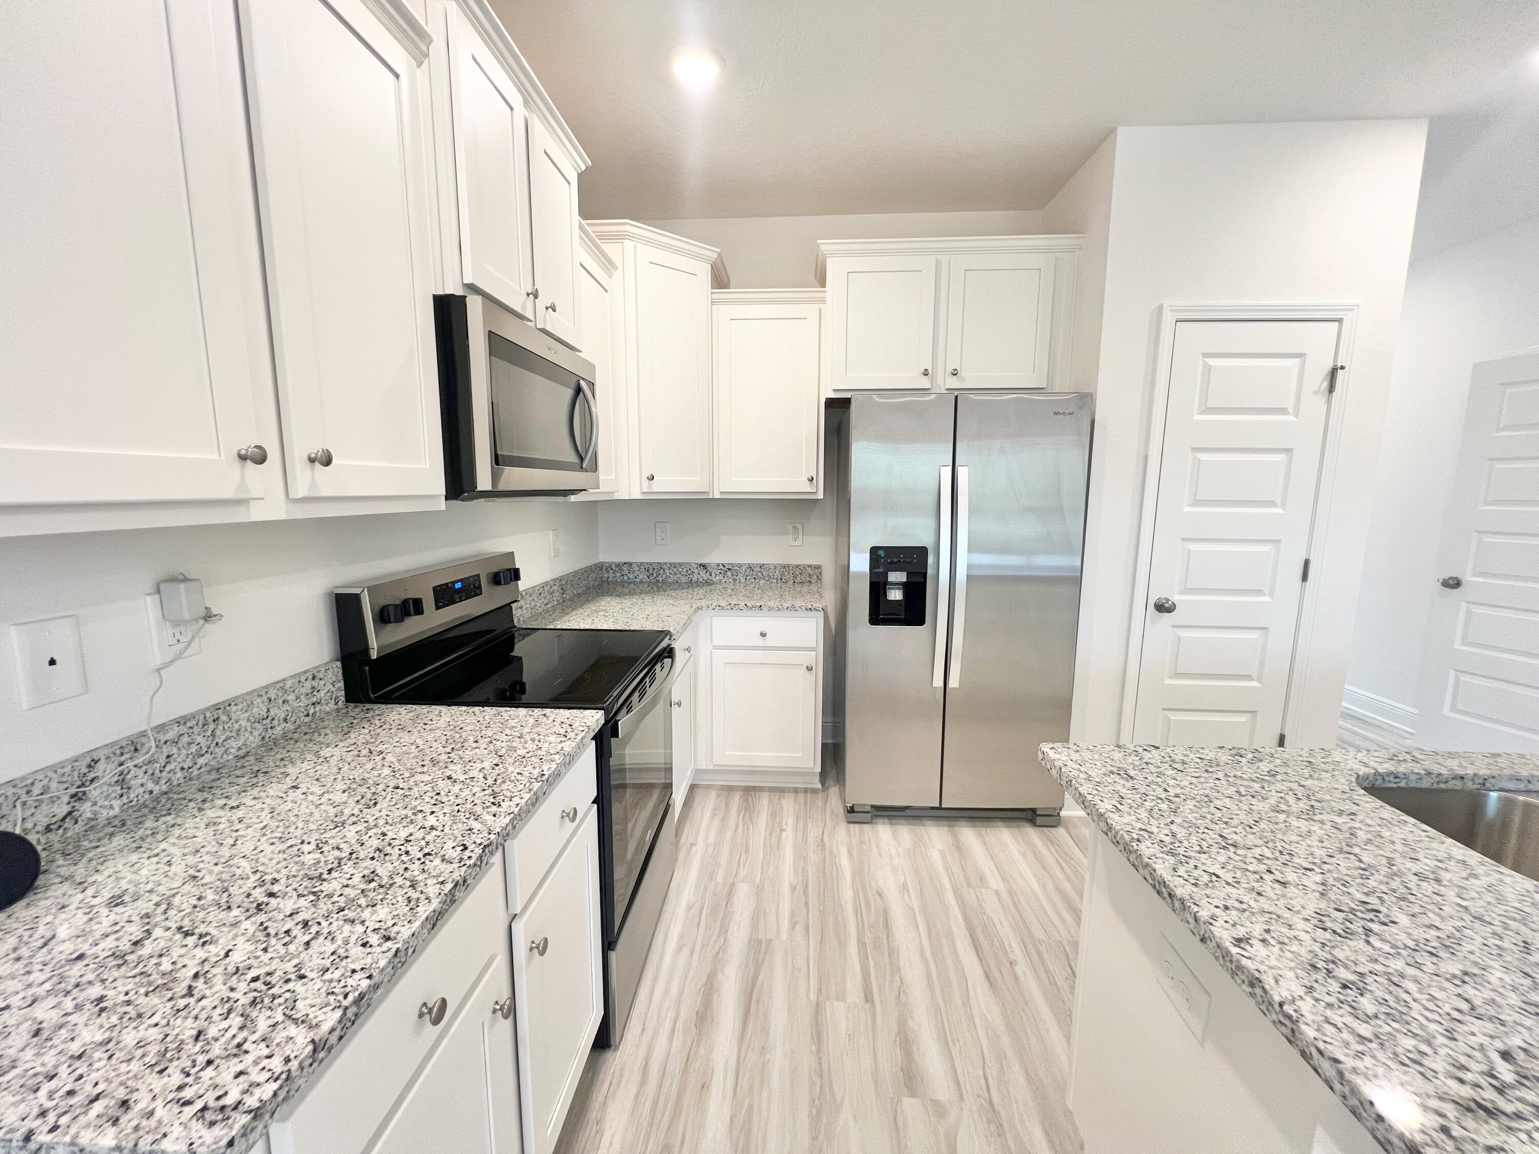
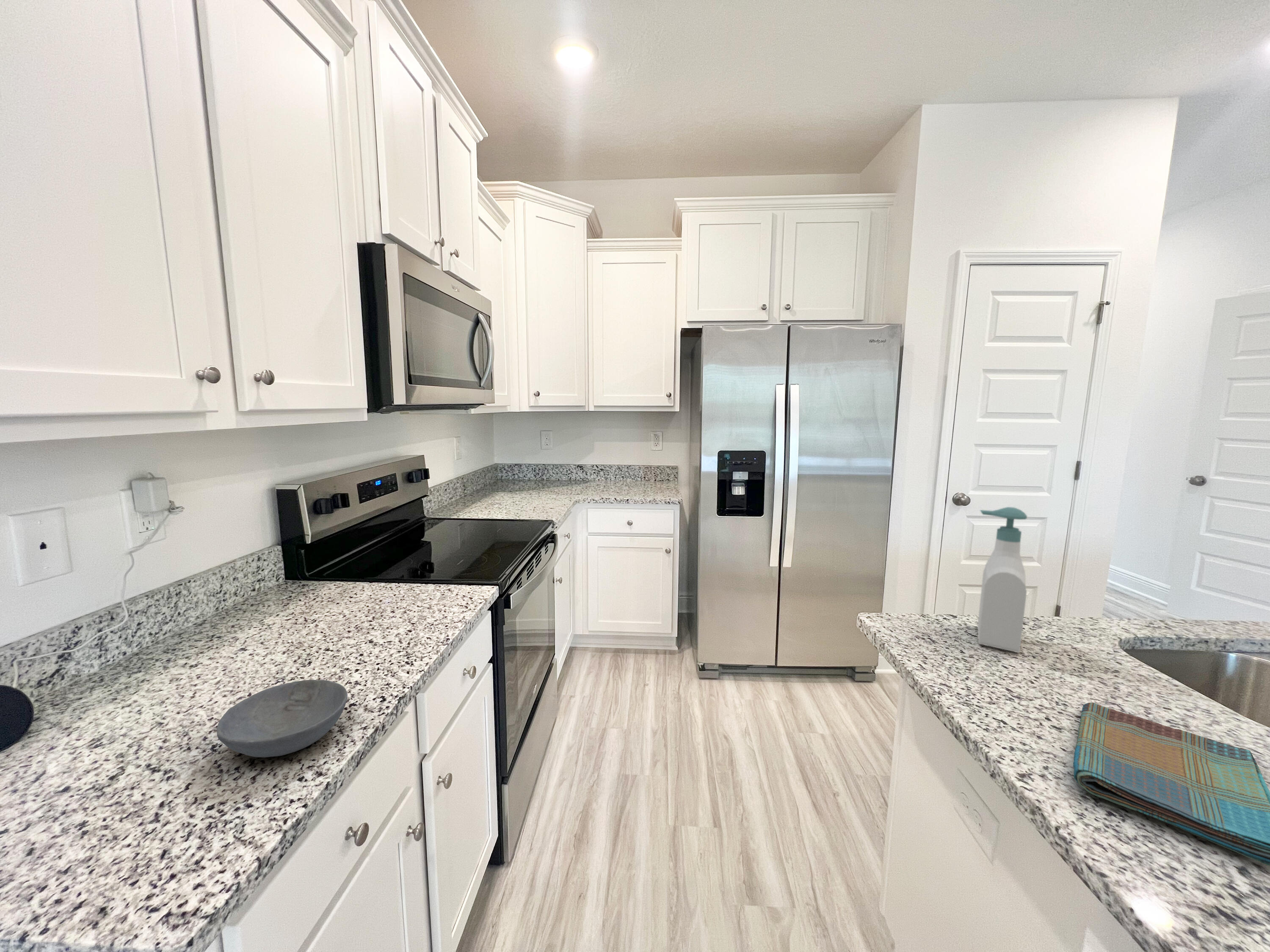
+ bowl (287, 723)
+ soap bottle (999, 573)
+ dish towel (1167, 766)
